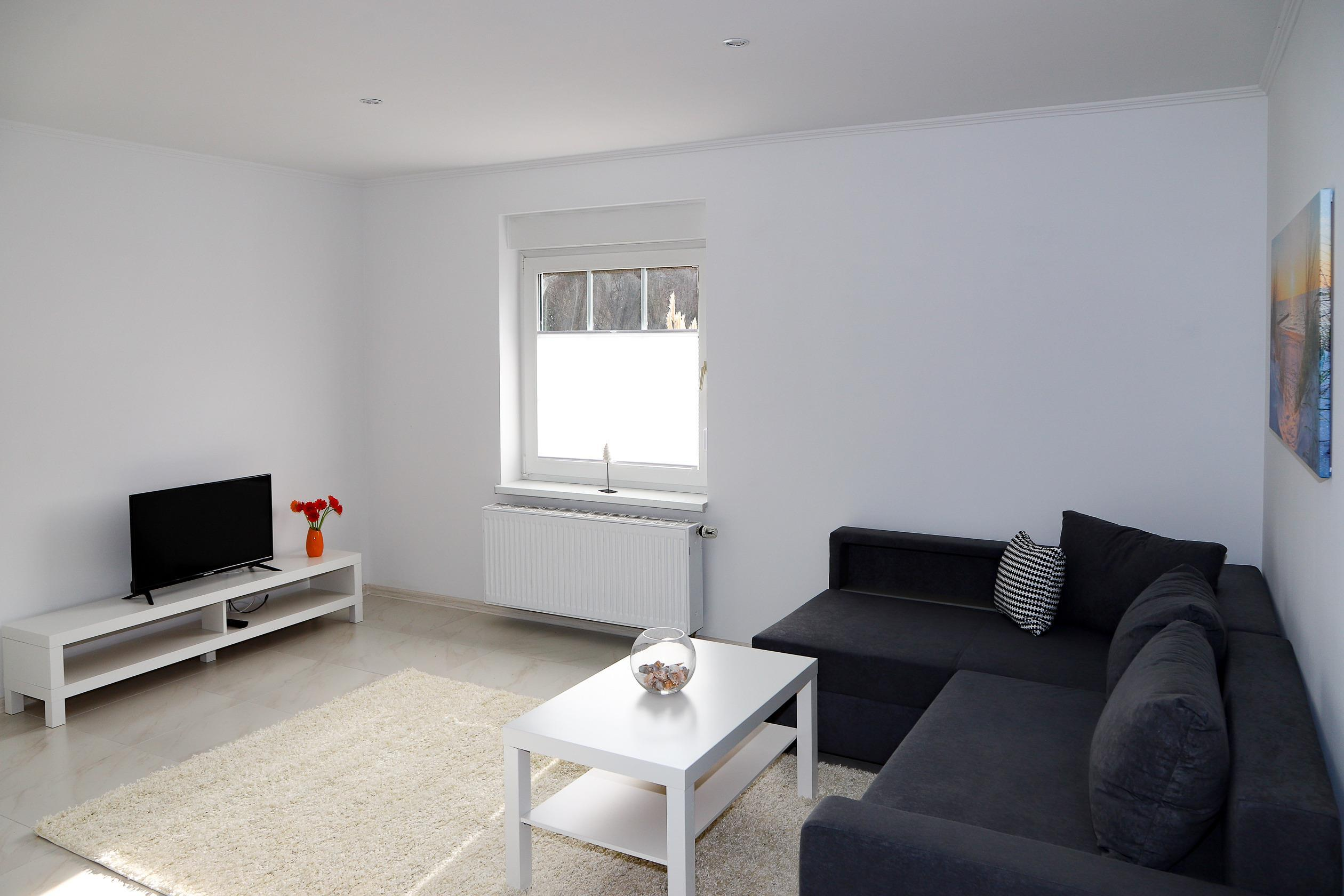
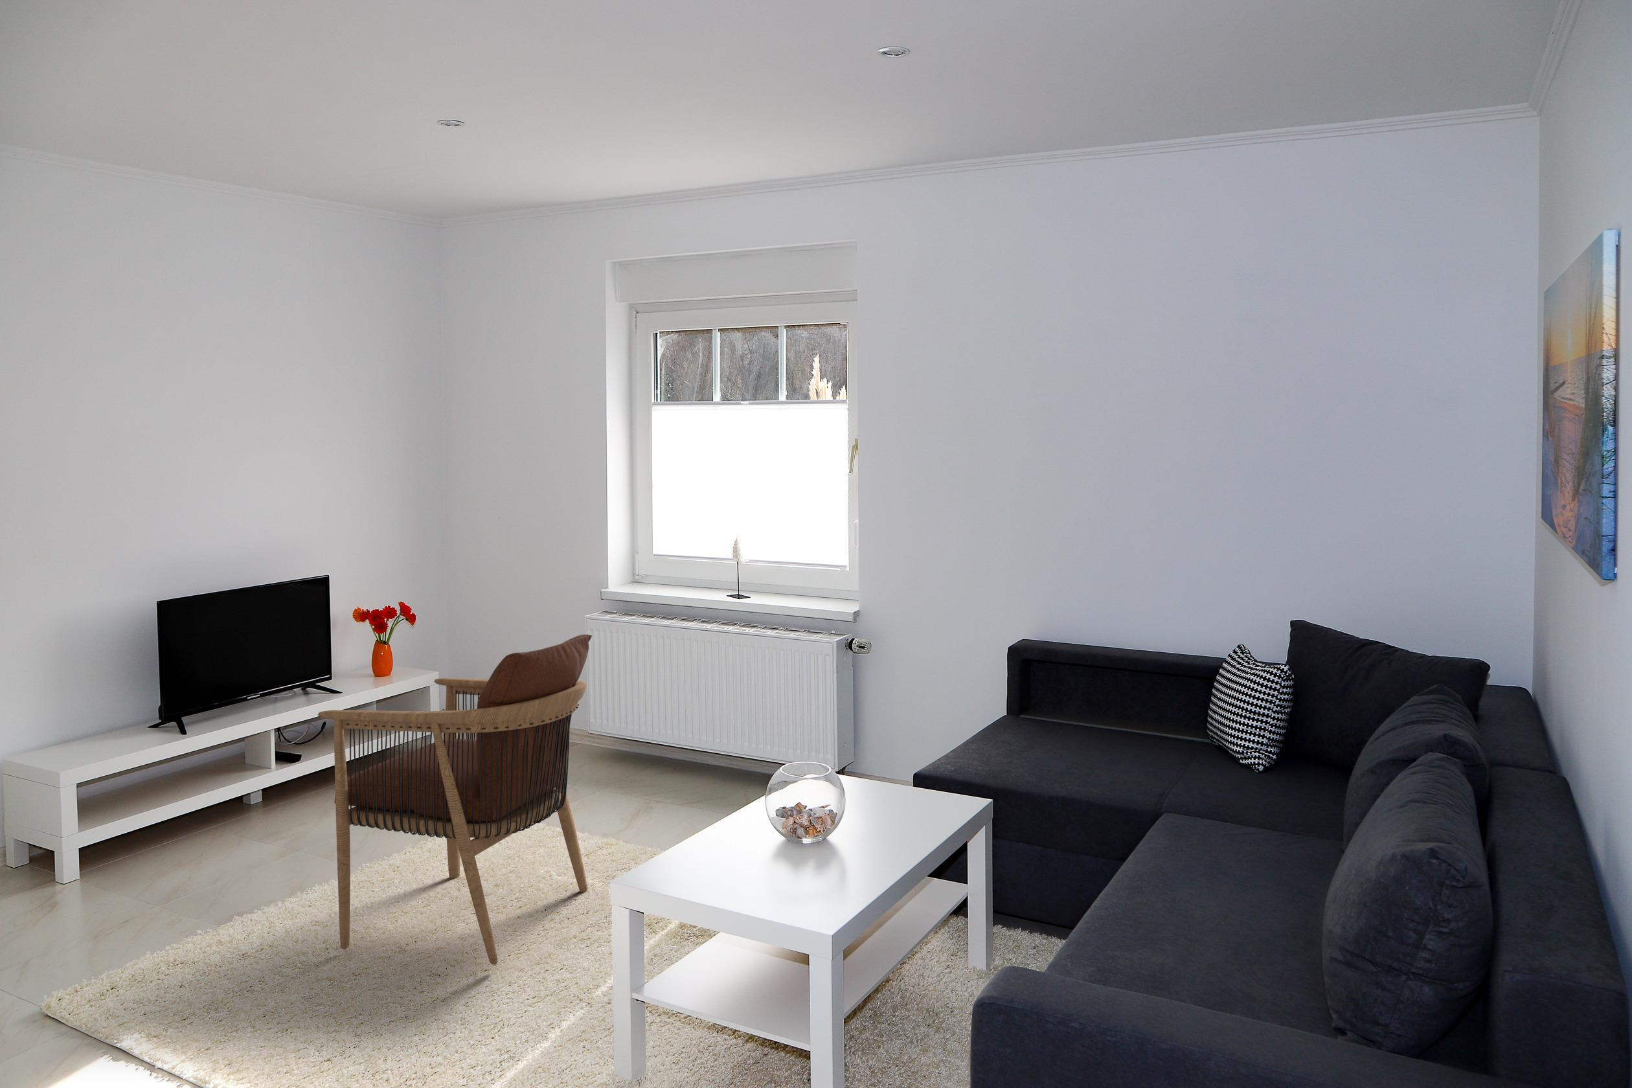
+ armchair (477, 781)
